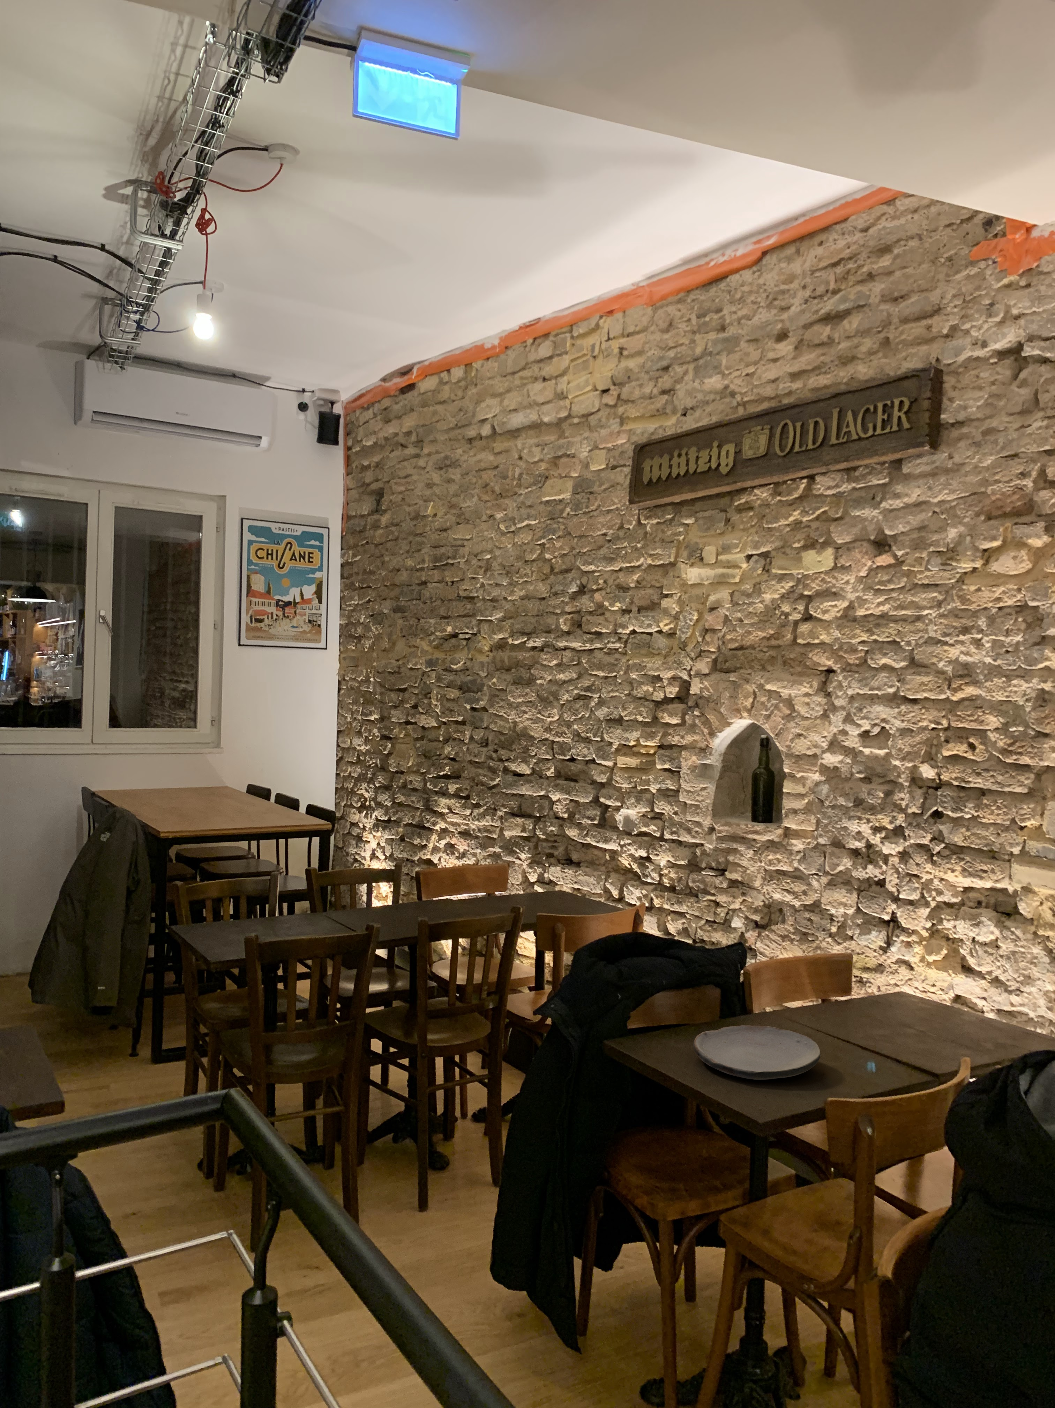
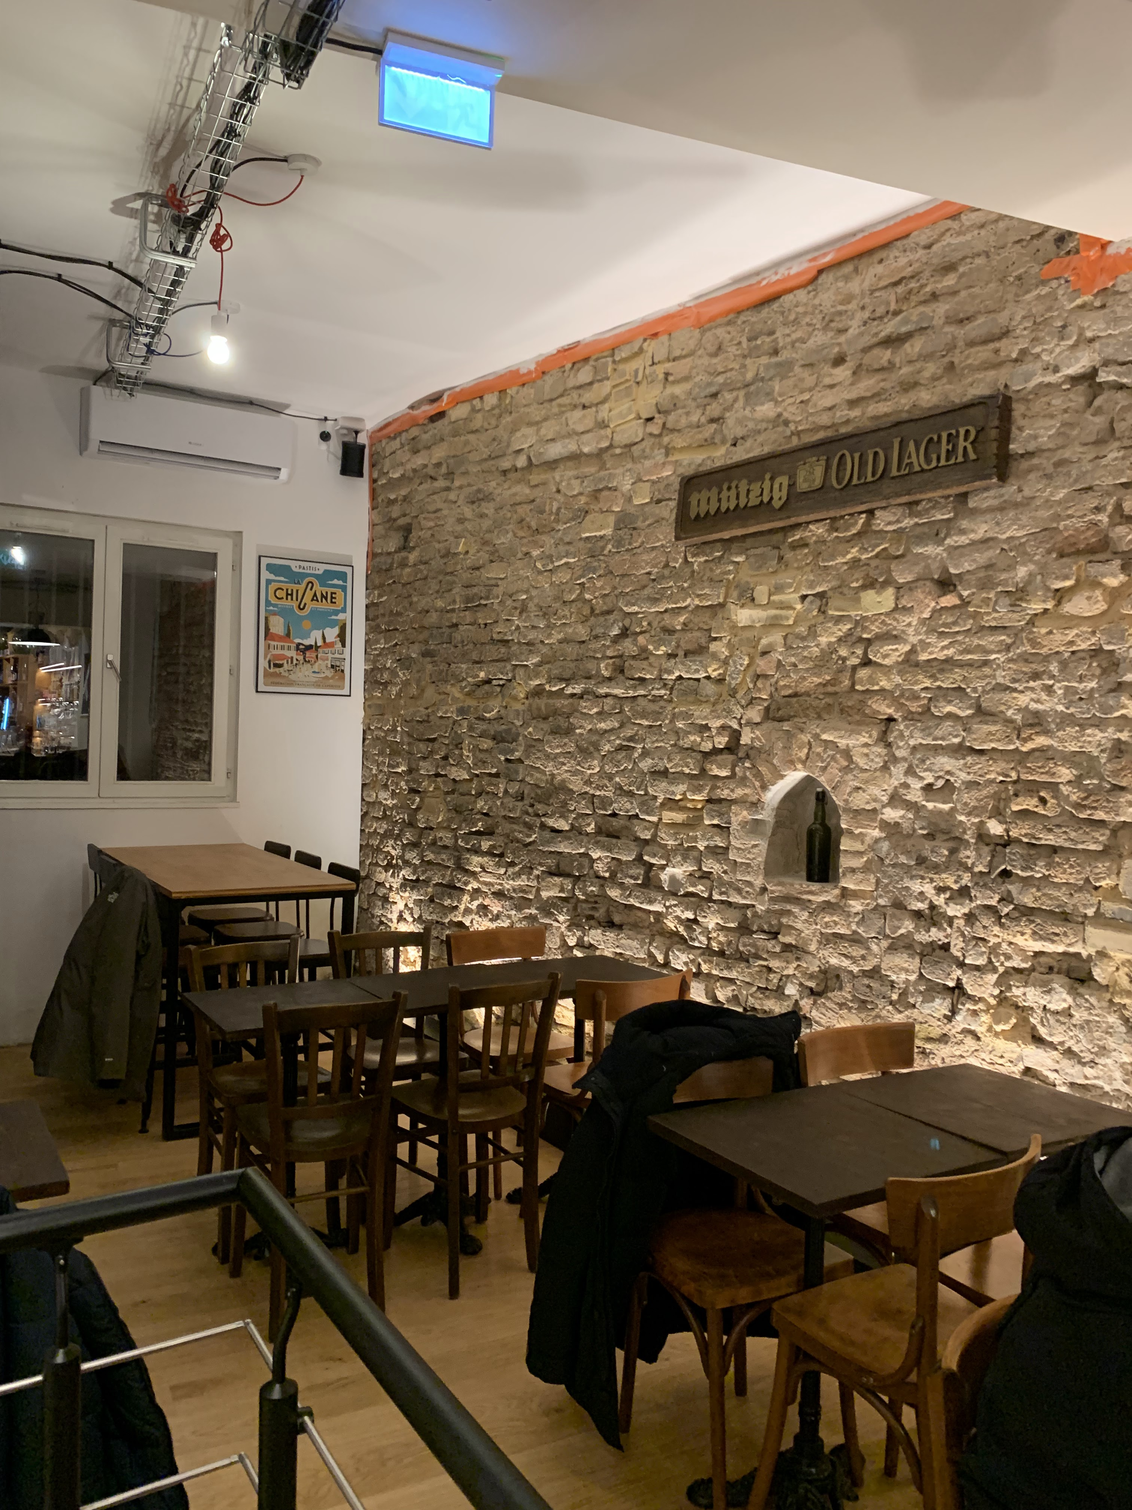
- plate (756, 1052)
